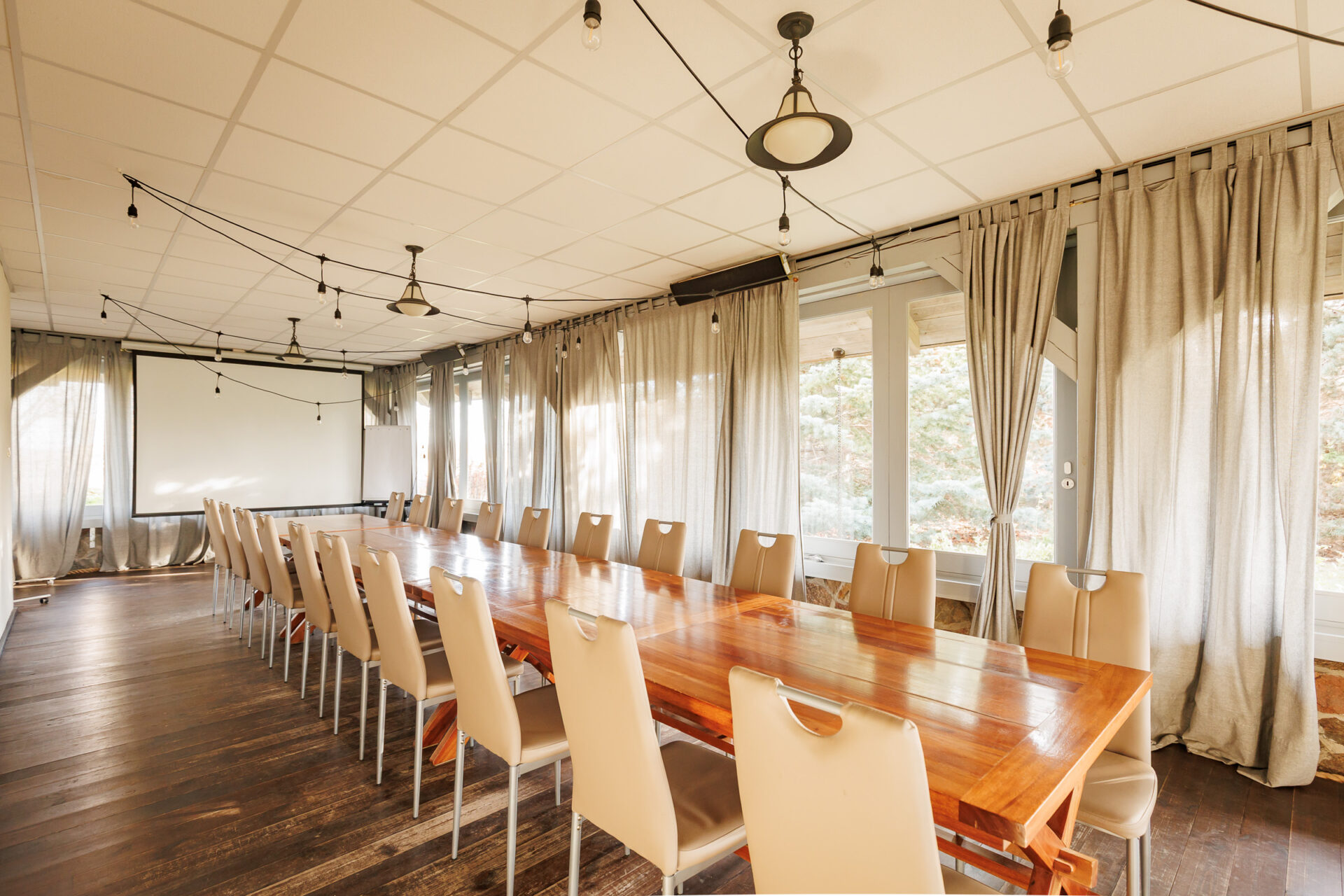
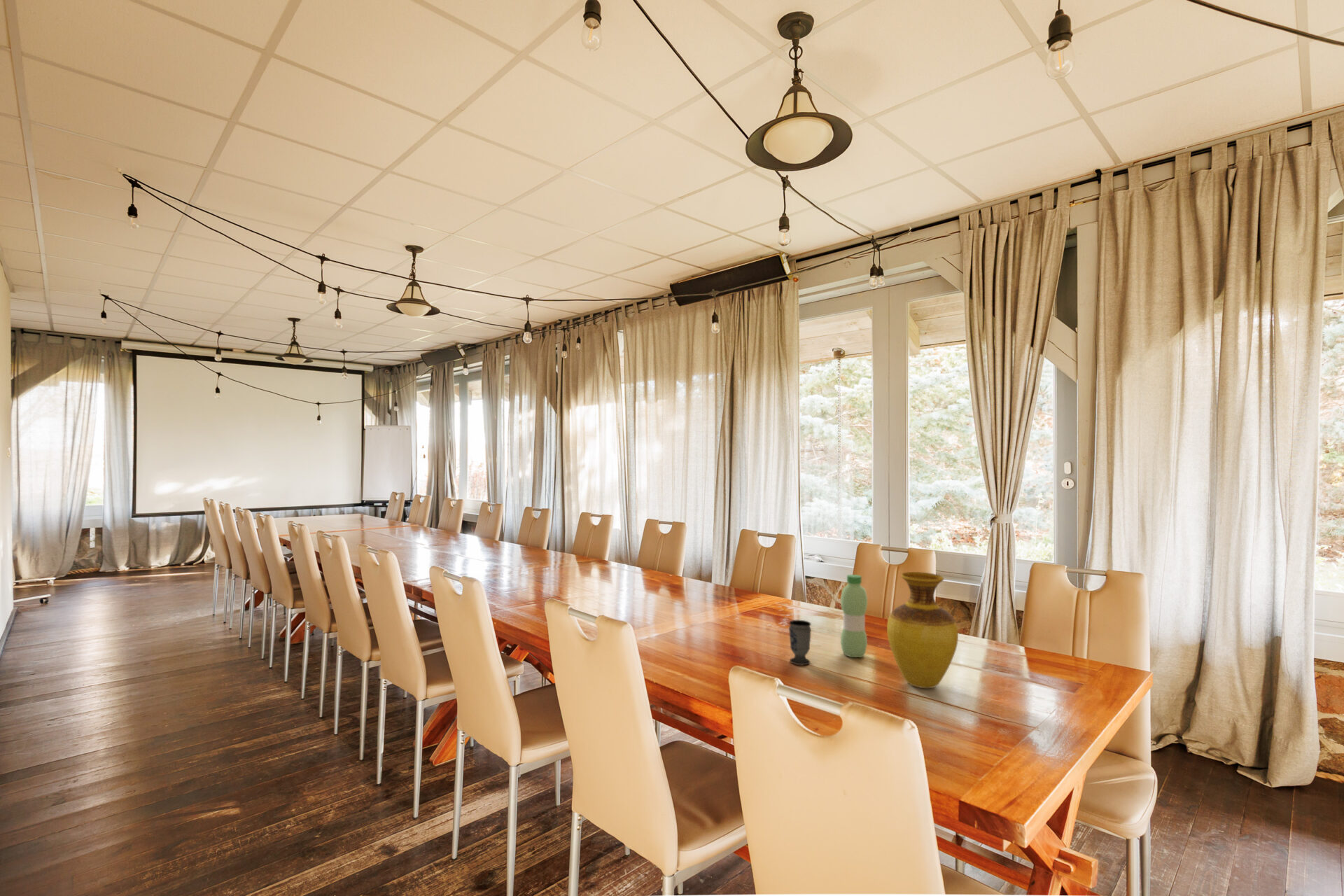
+ water bottle (853, 615)
+ vase (921, 630)
+ cup (799, 642)
